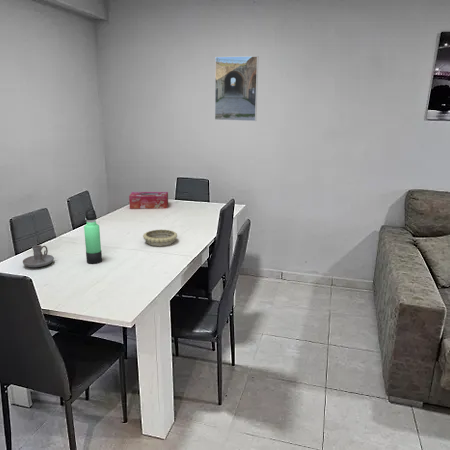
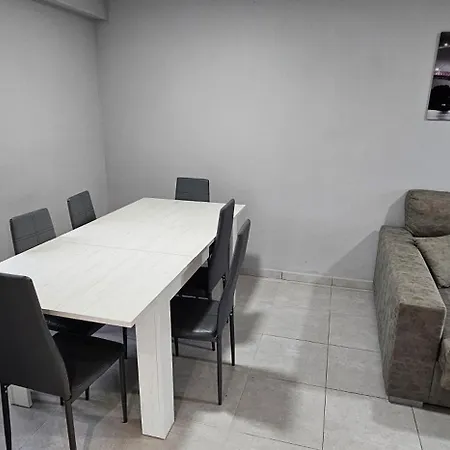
- candle holder (39, 254)
- tissue box (149, 200)
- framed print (235, 89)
- thermos bottle (92, 235)
- decorative bowl (160, 237)
